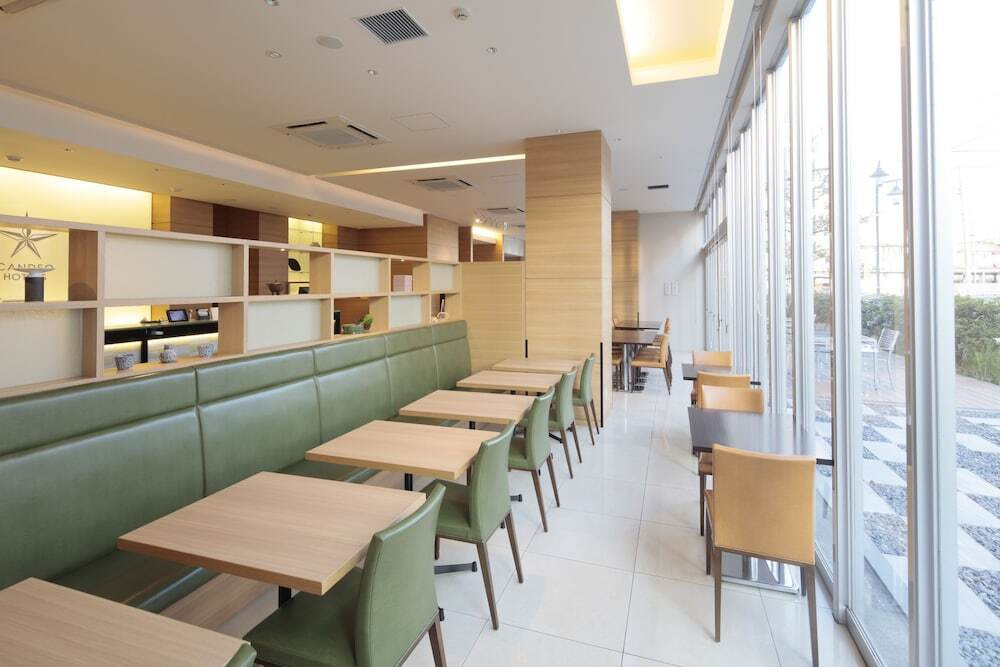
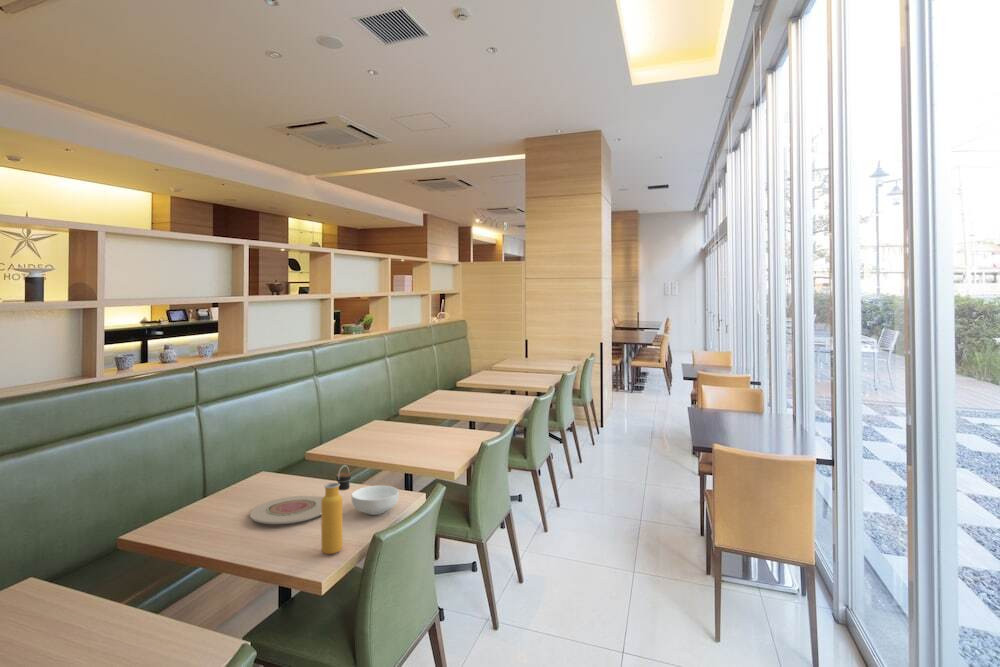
+ water bottle (337, 507)
+ plate (292, 508)
+ cereal bowl (375, 501)
